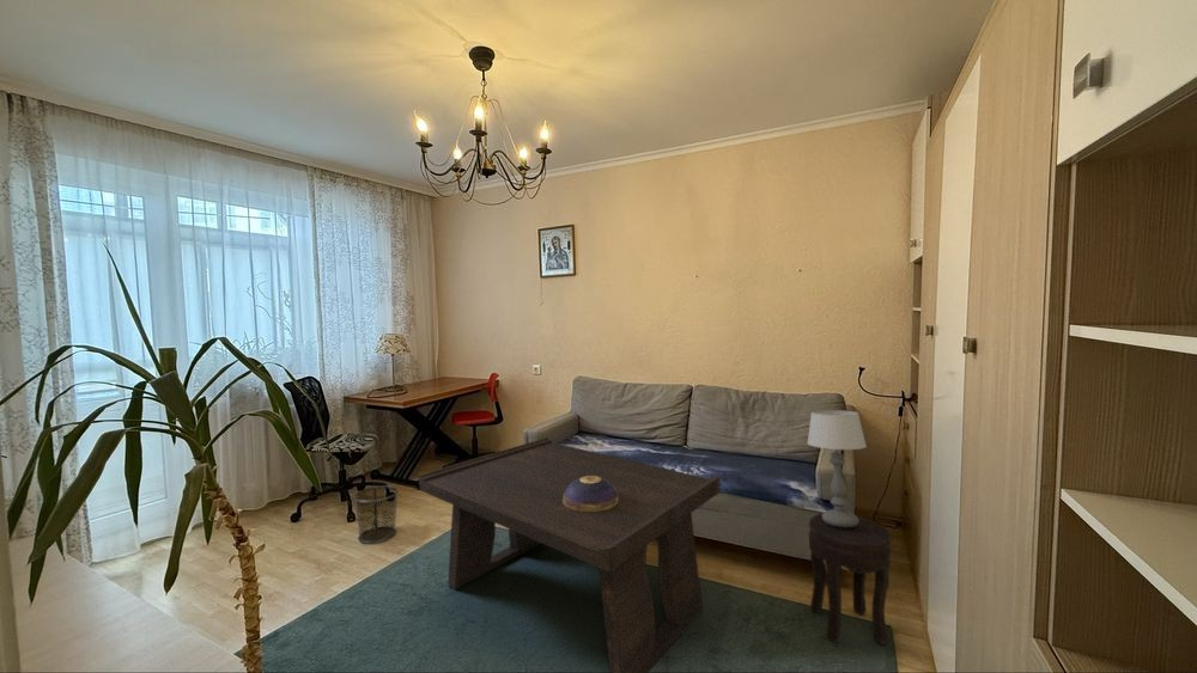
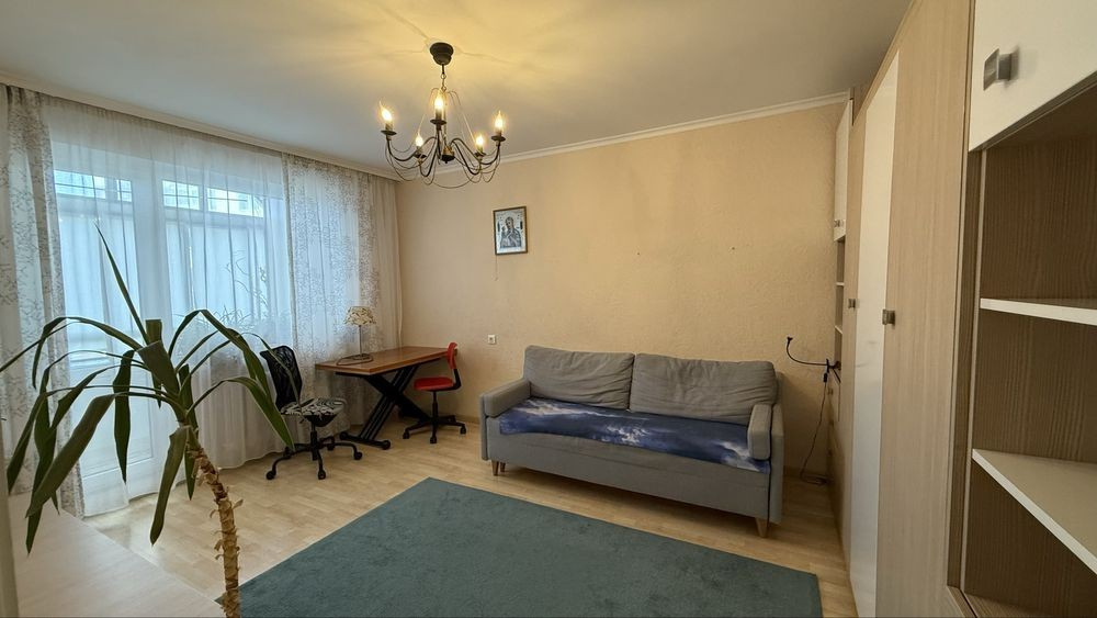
- coffee table (567, 537)
- waste bin (376, 514)
- side table (853, 576)
- decorative bowl (590, 488)
- table lamp (840, 469)
